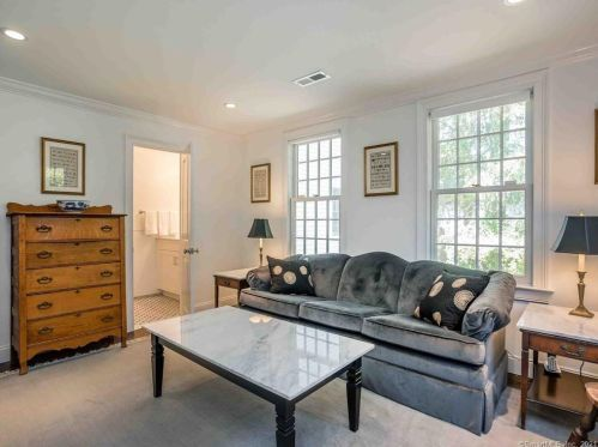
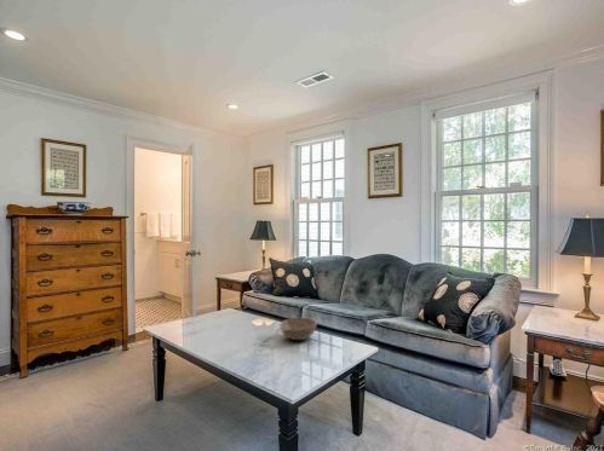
+ bowl (298, 330)
